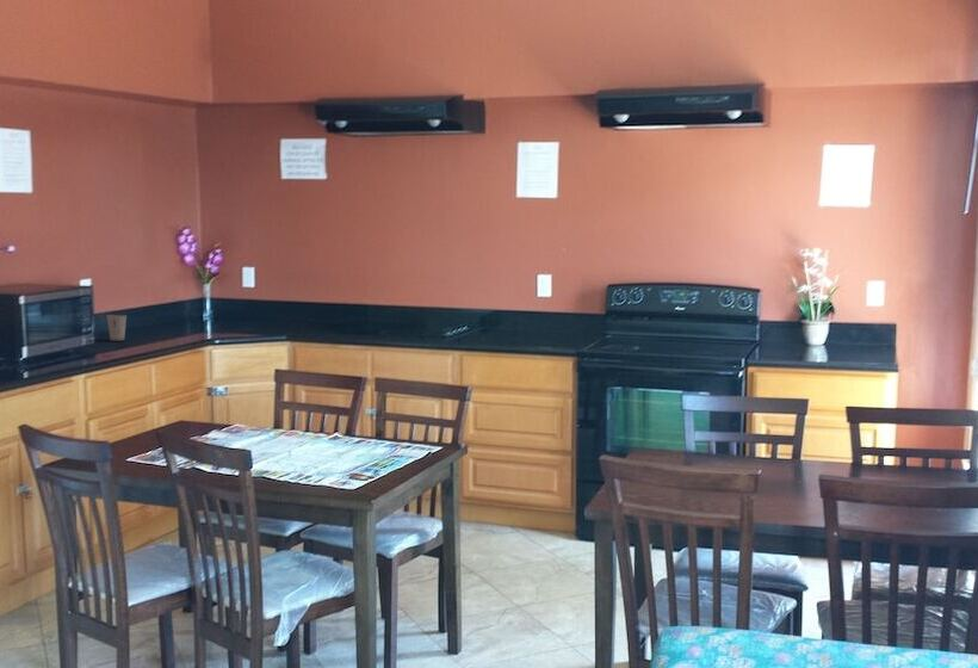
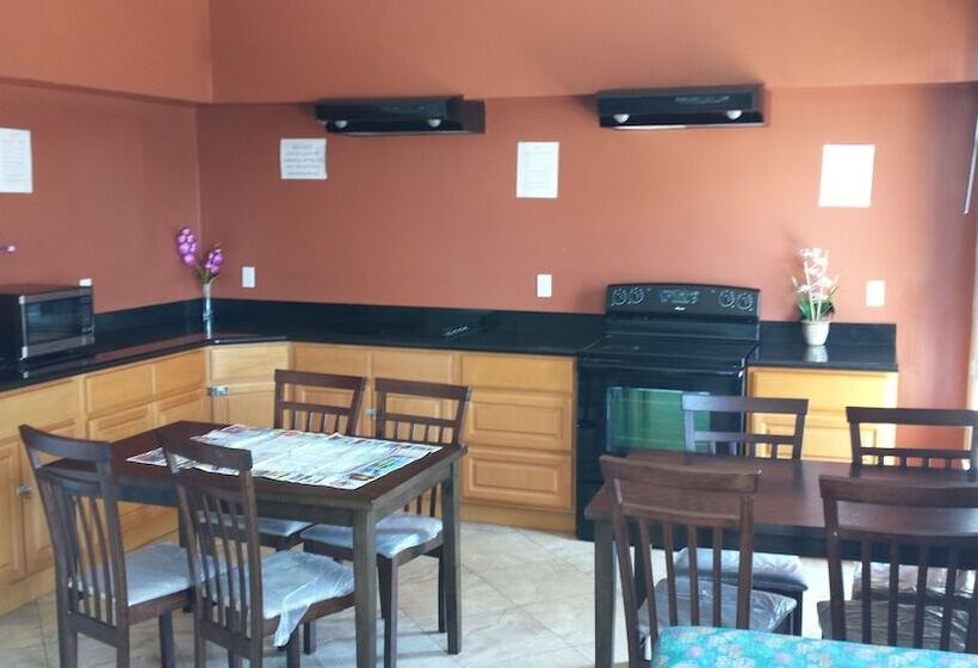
- dixie cup (117, 327)
